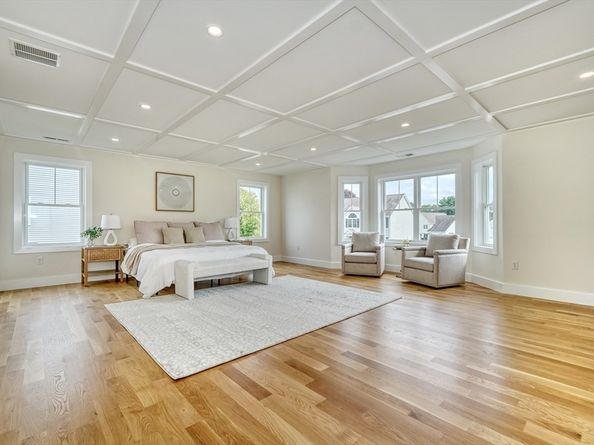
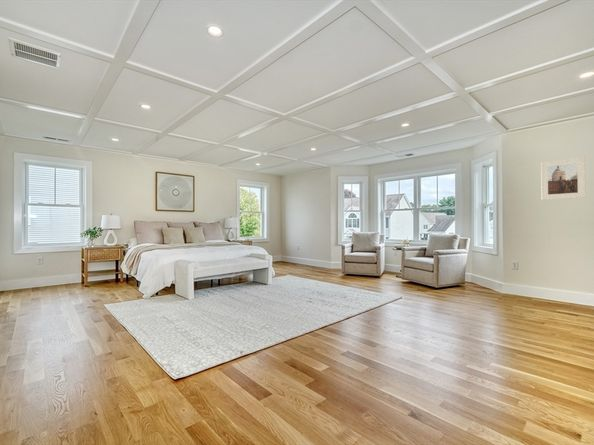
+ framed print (562, 179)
